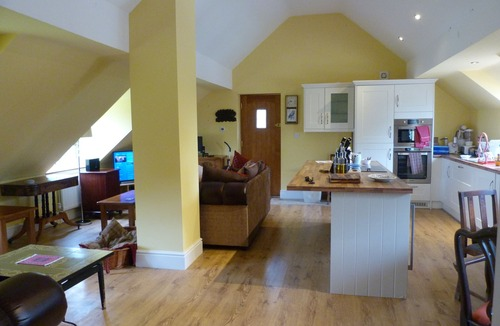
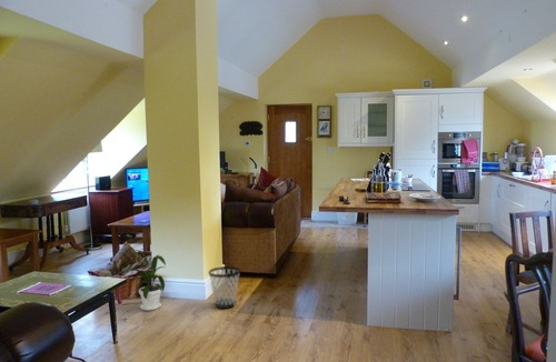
+ house plant (148, 279)
+ wastebasket (225, 288)
